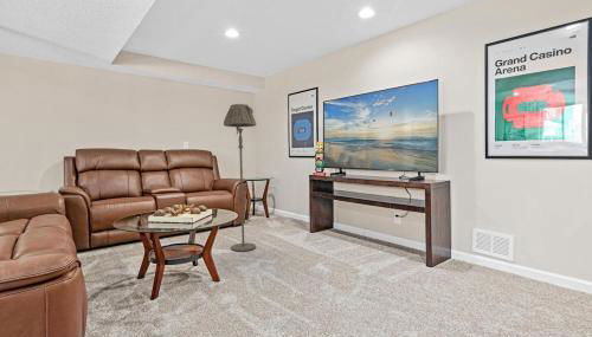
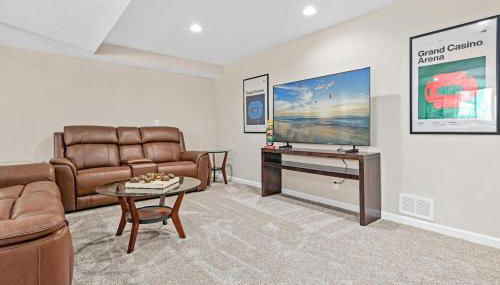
- floor lamp (240, 176)
